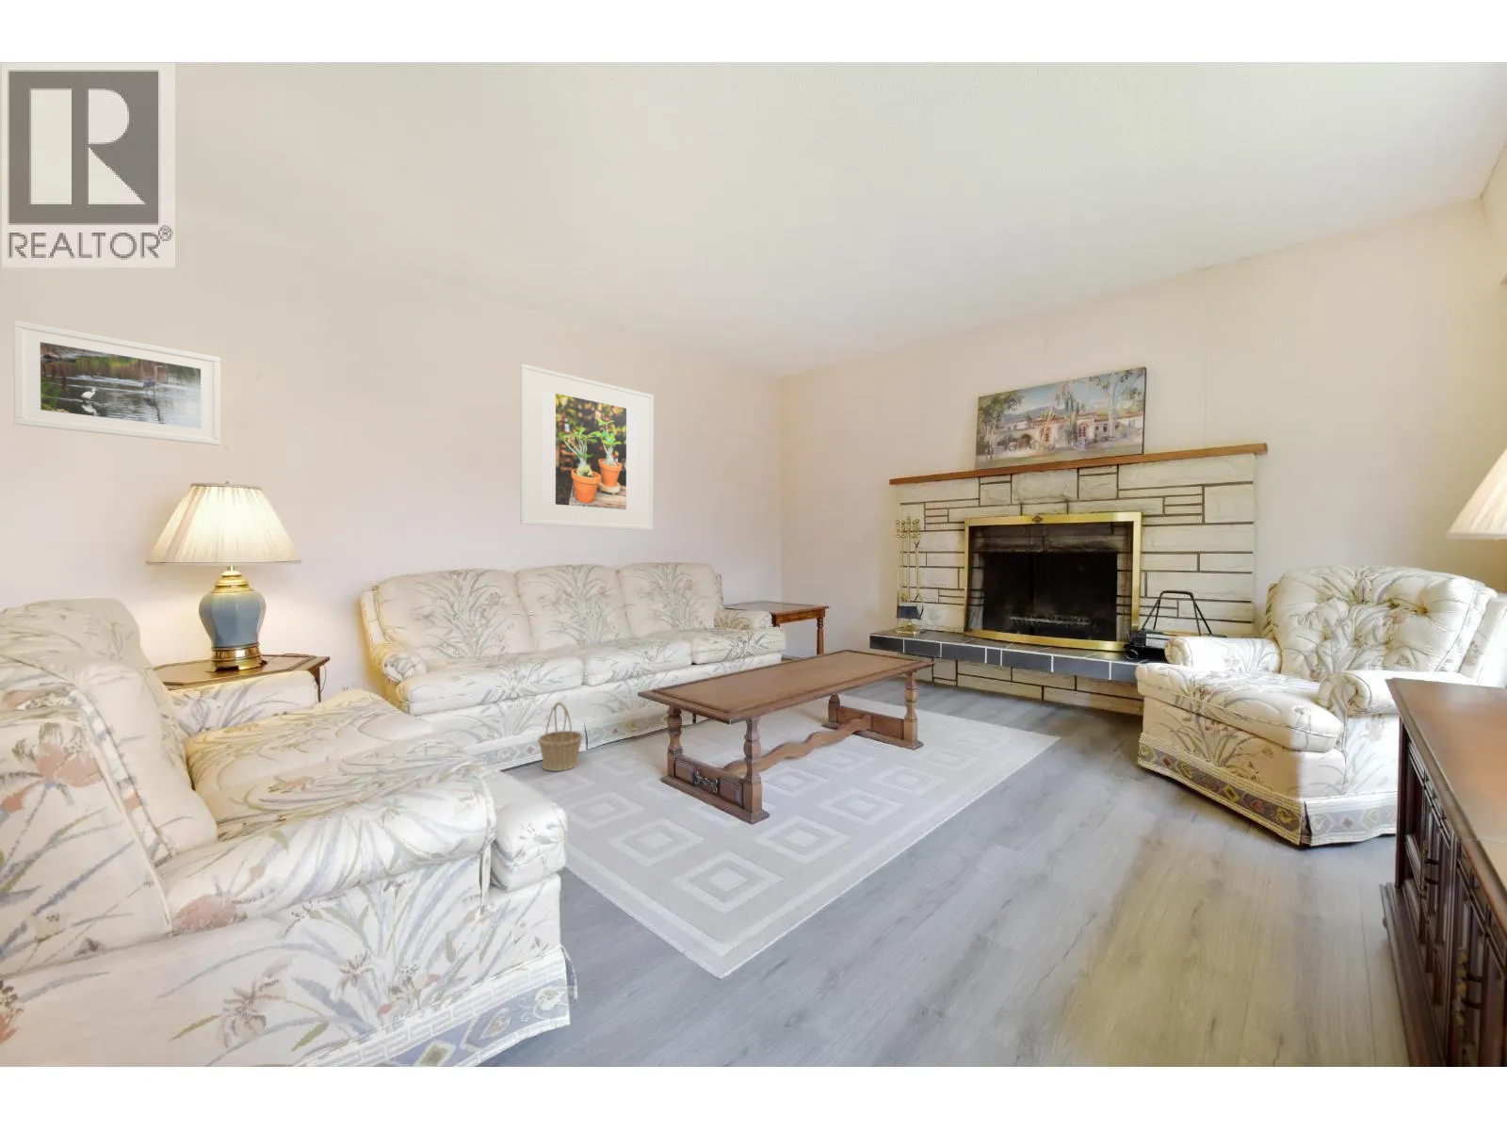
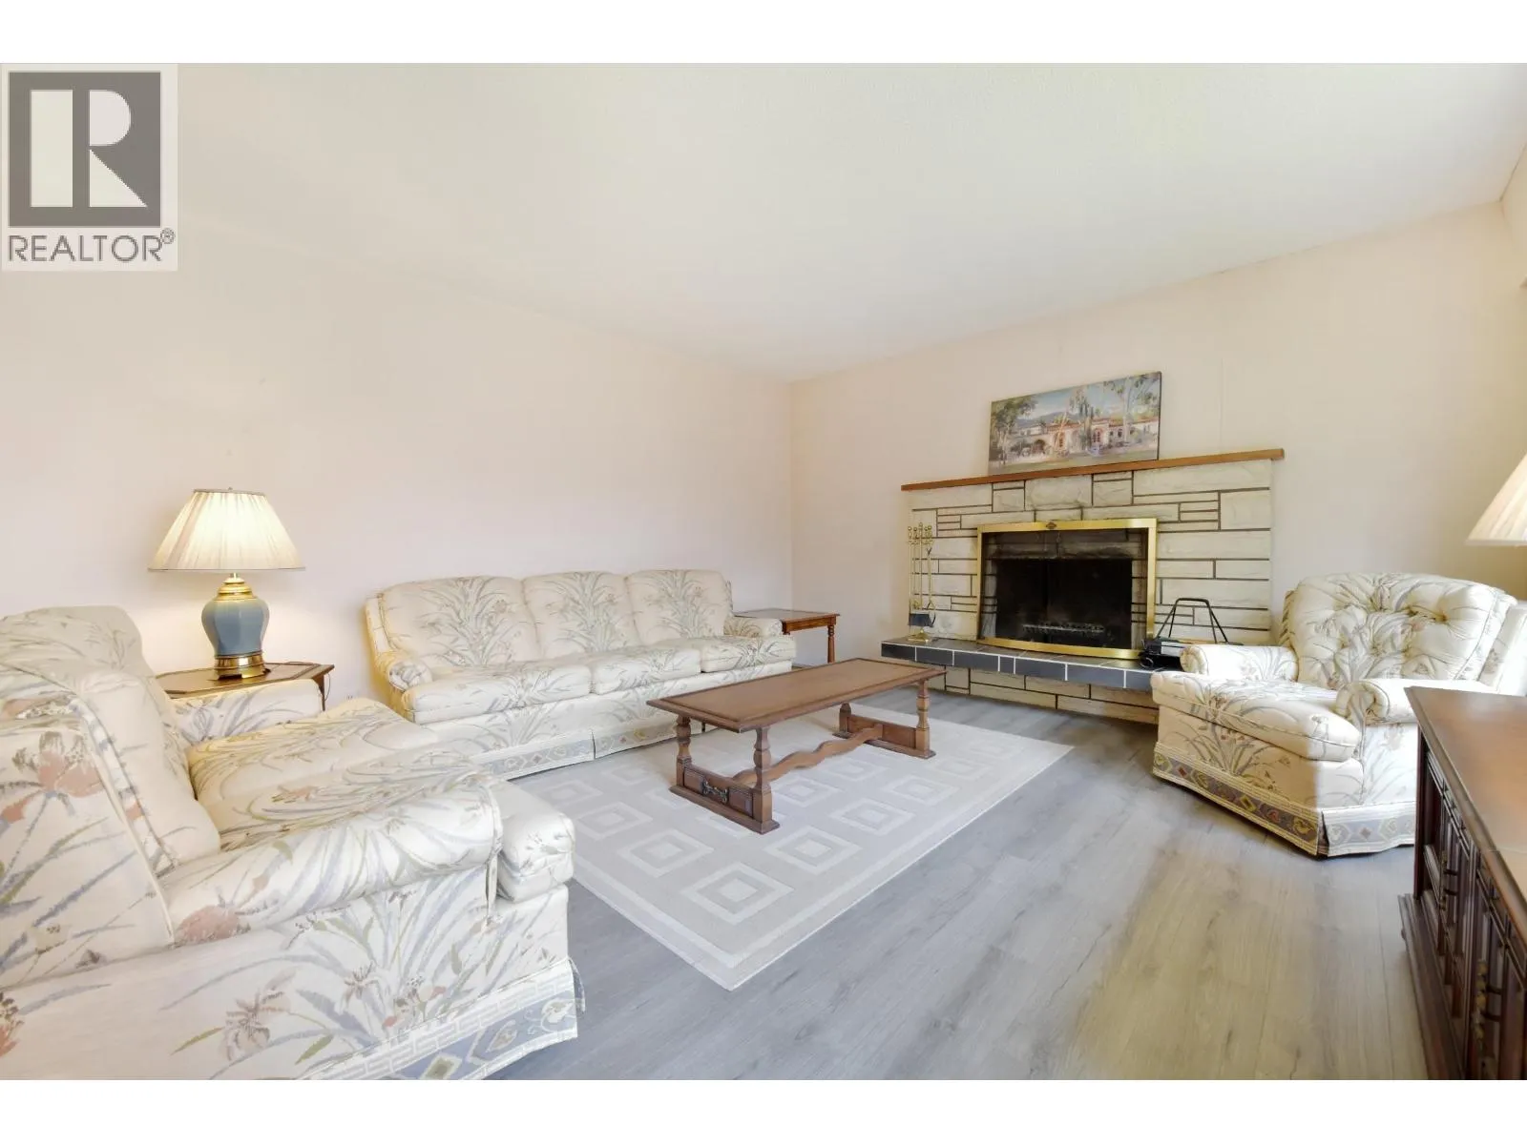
- basket (560, 732)
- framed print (591, 453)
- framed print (126, 388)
